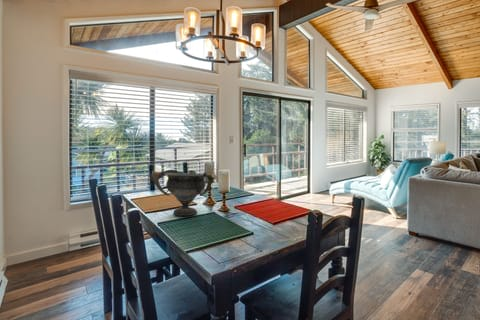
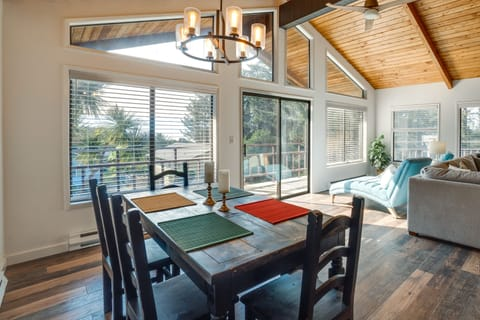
- decorative bowl (181, 191)
